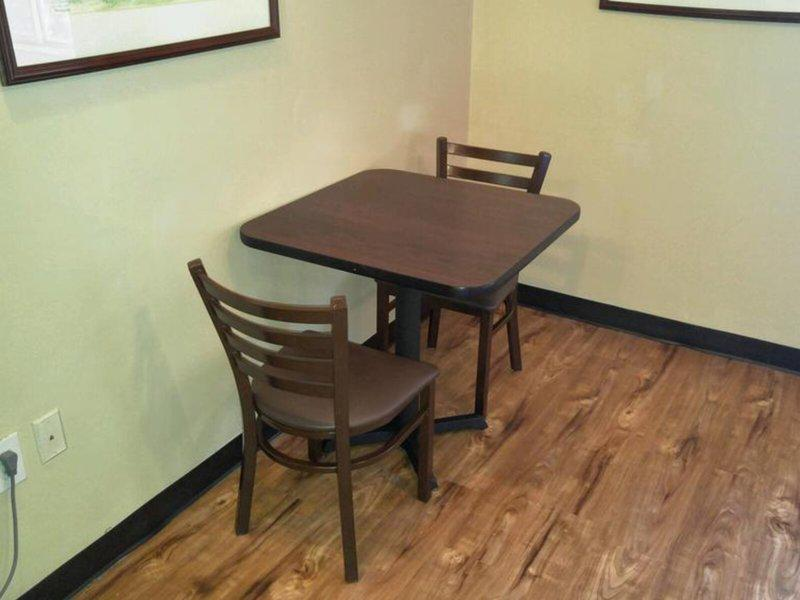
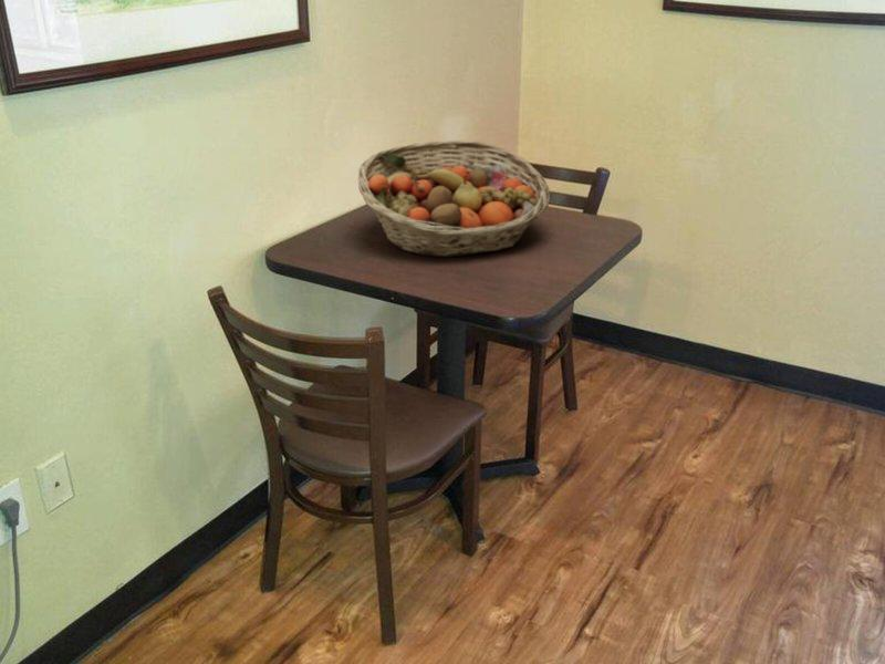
+ fruit basket (454, 197)
